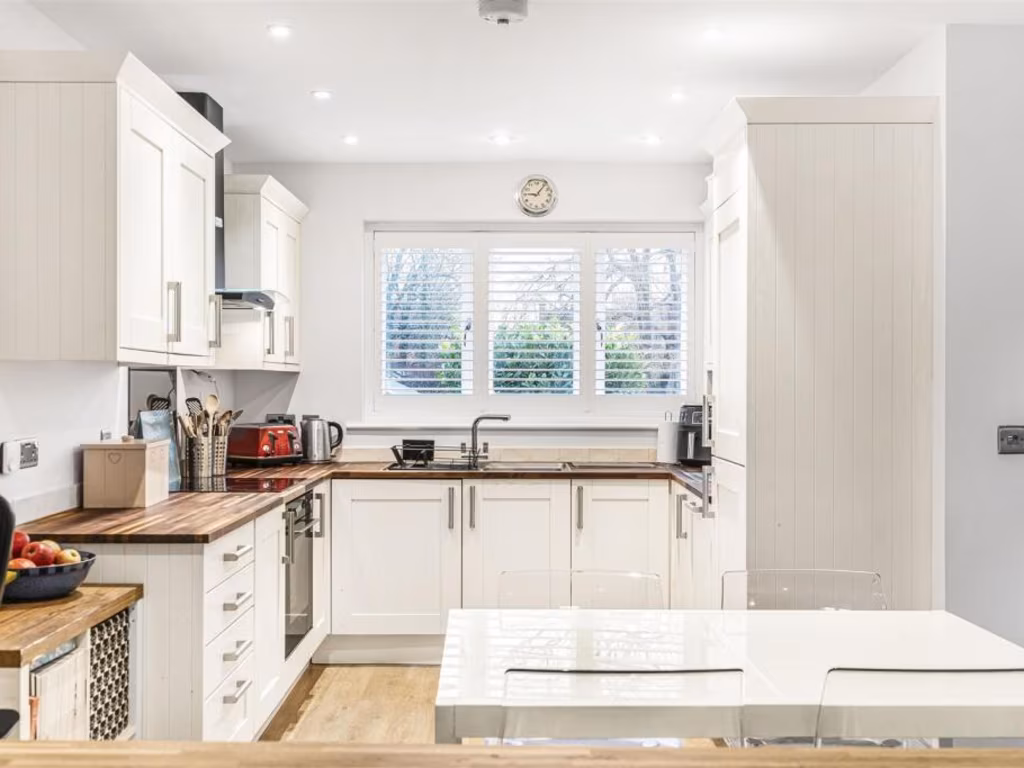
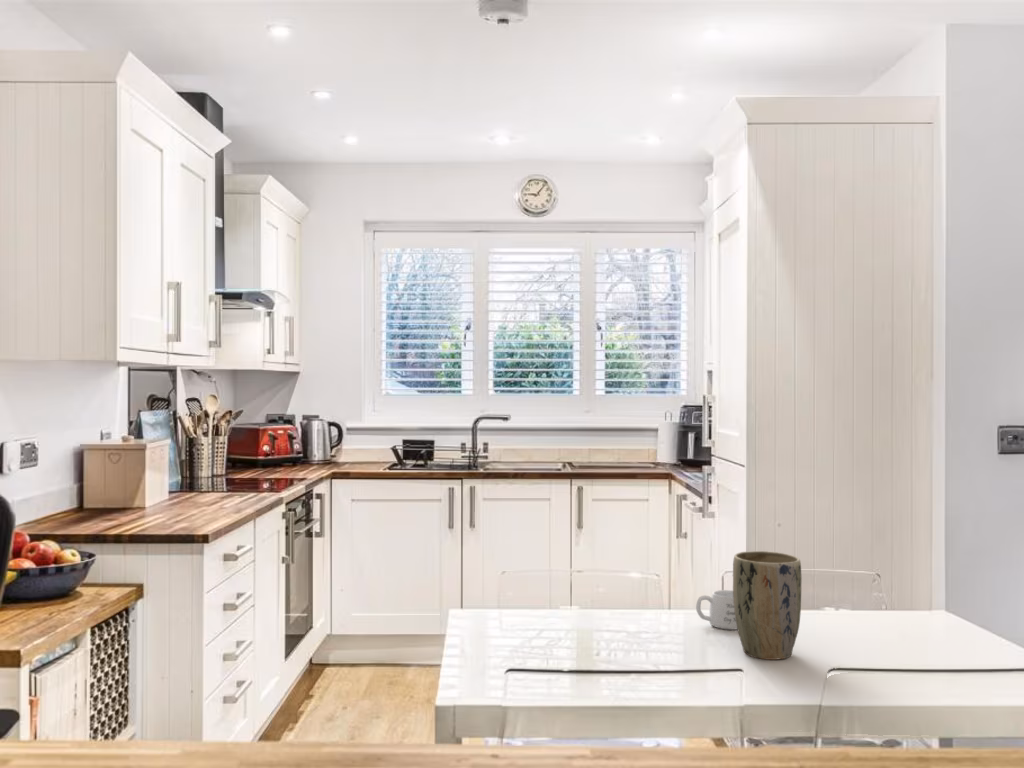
+ mug (721, 609)
+ plant pot (766, 604)
